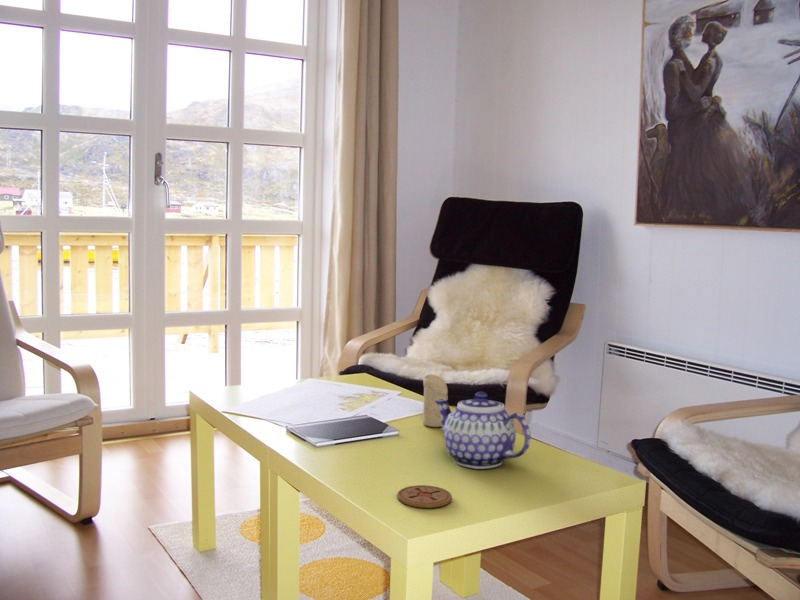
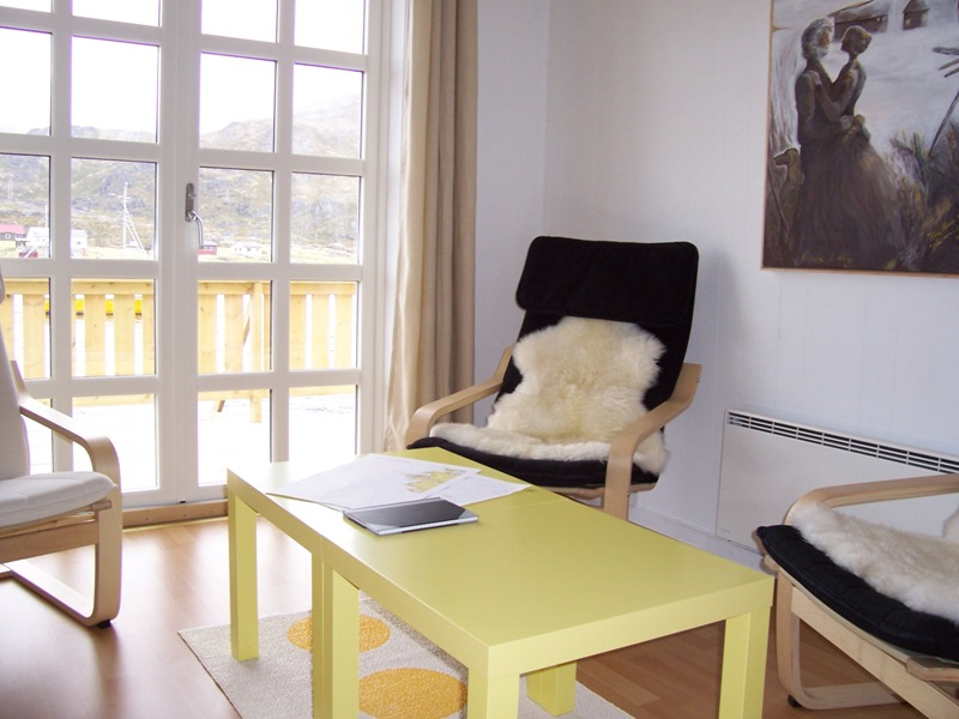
- teapot (479, 426)
- candle (434, 400)
- coaster (424, 496)
